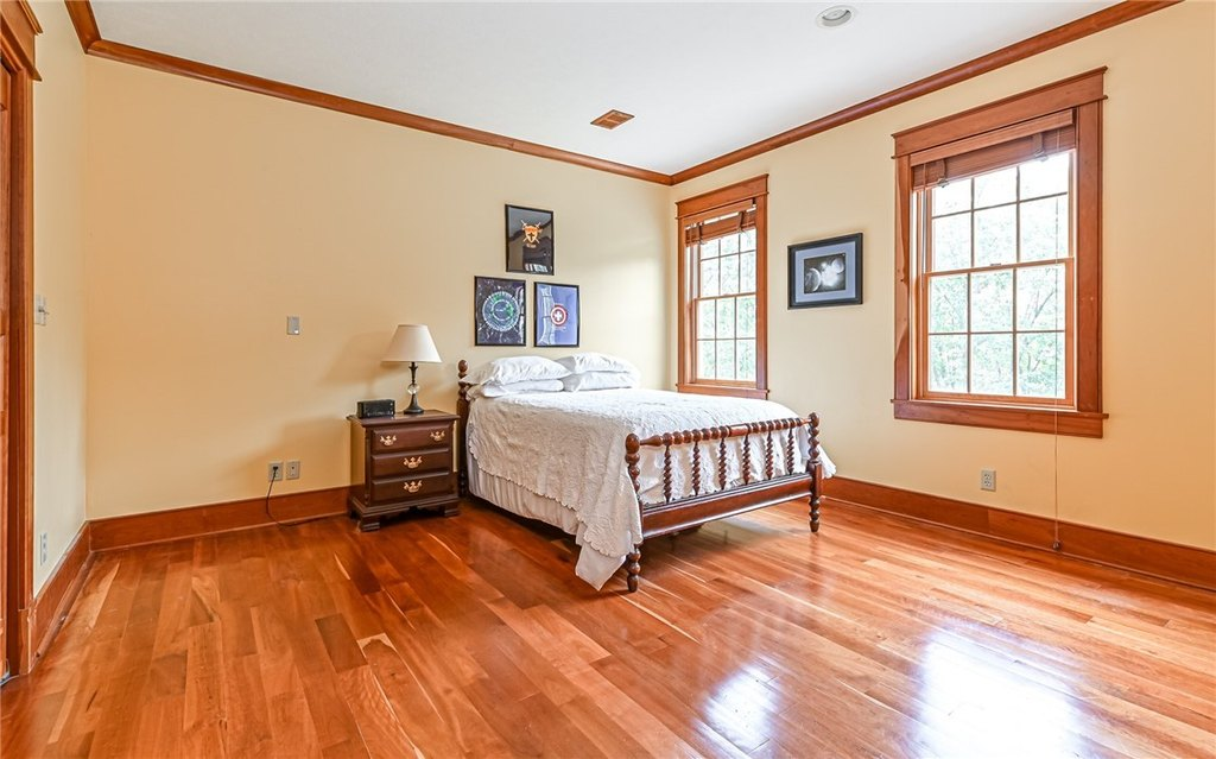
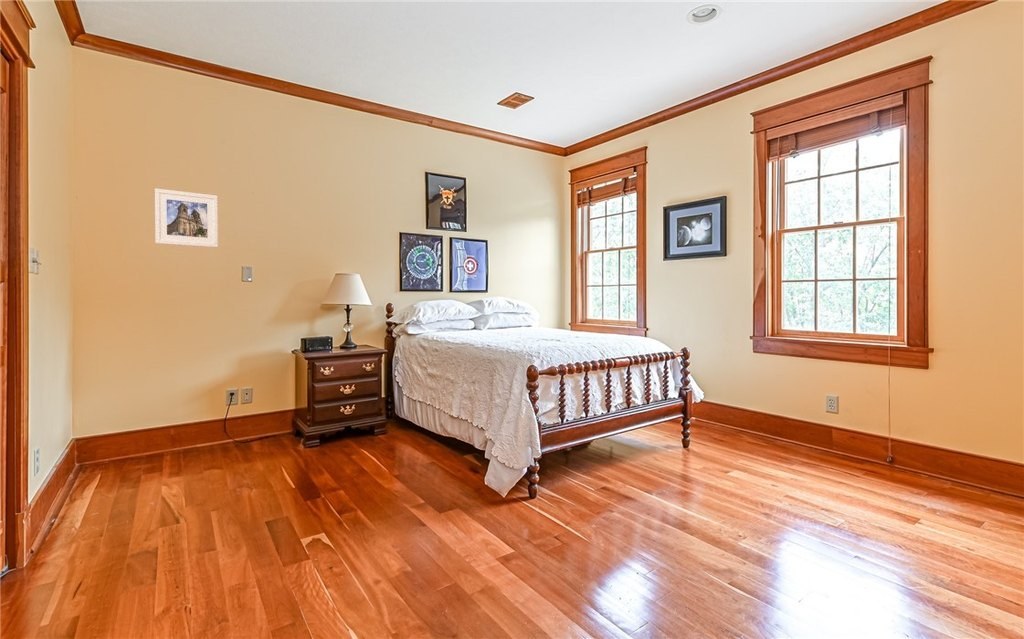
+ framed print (187, 219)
